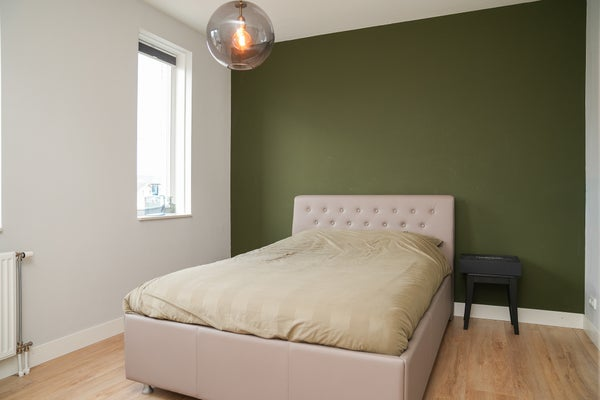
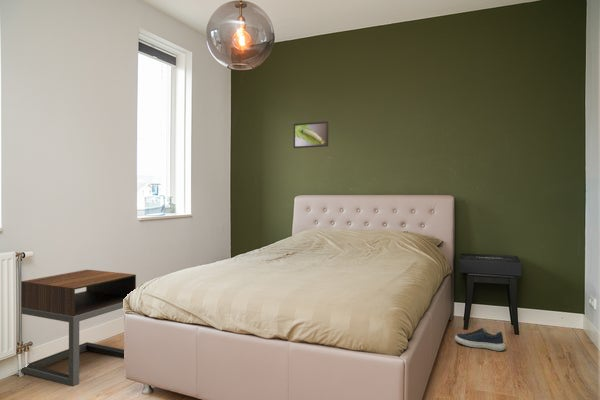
+ shoe (479, 336)
+ nightstand (80, 320)
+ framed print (310, 134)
